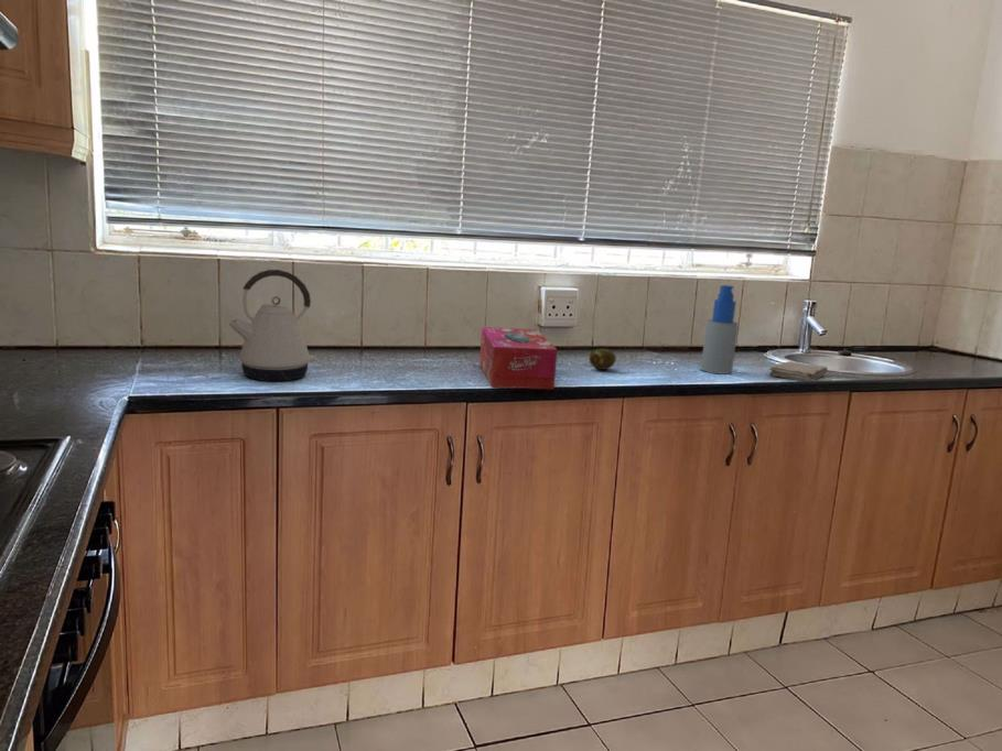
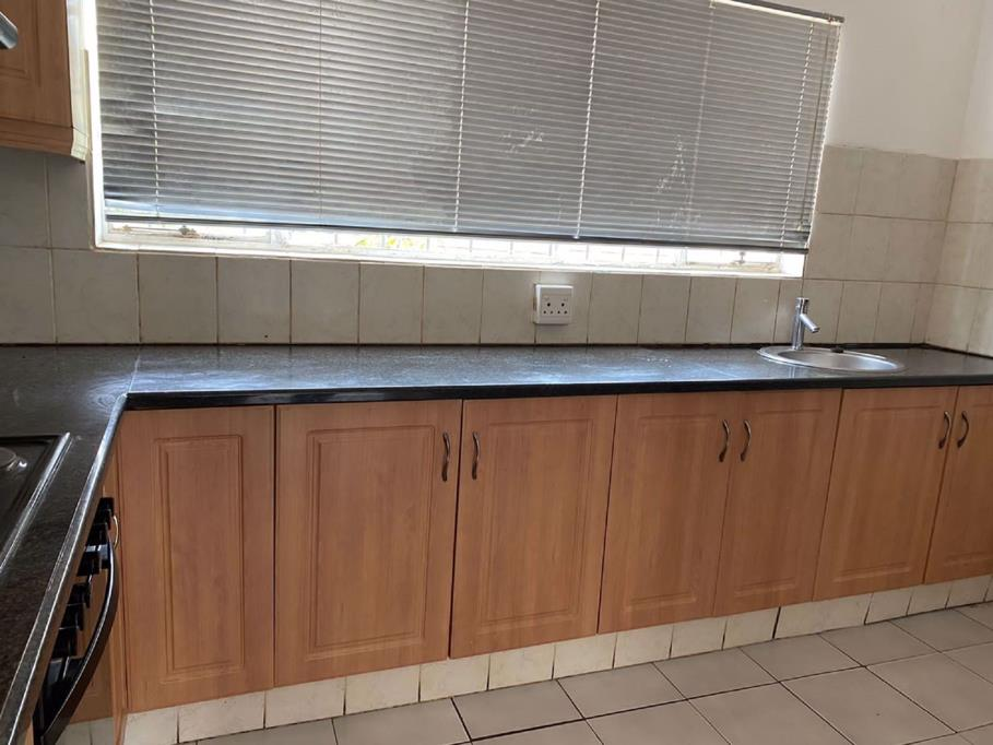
- washcloth (798, 370)
- kettle (272, 324)
- tissue box (515, 356)
- fruit (602, 359)
- spray bottle (721, 328)
